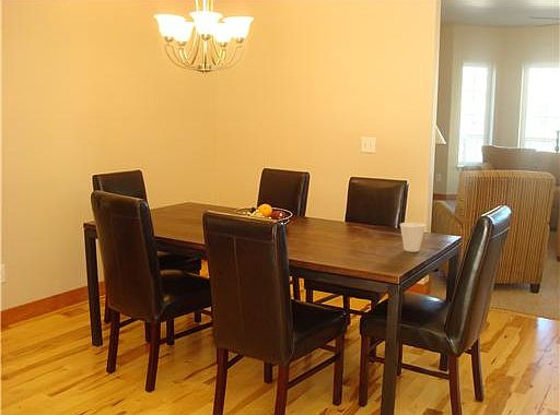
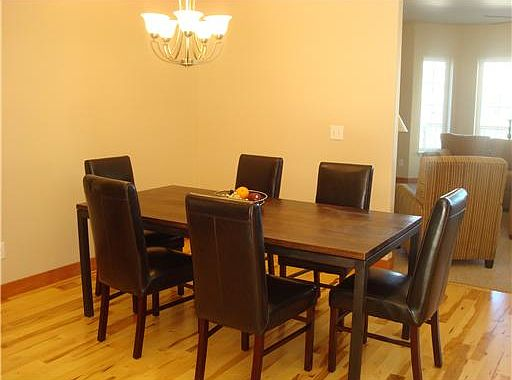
- cup (411, 237)
